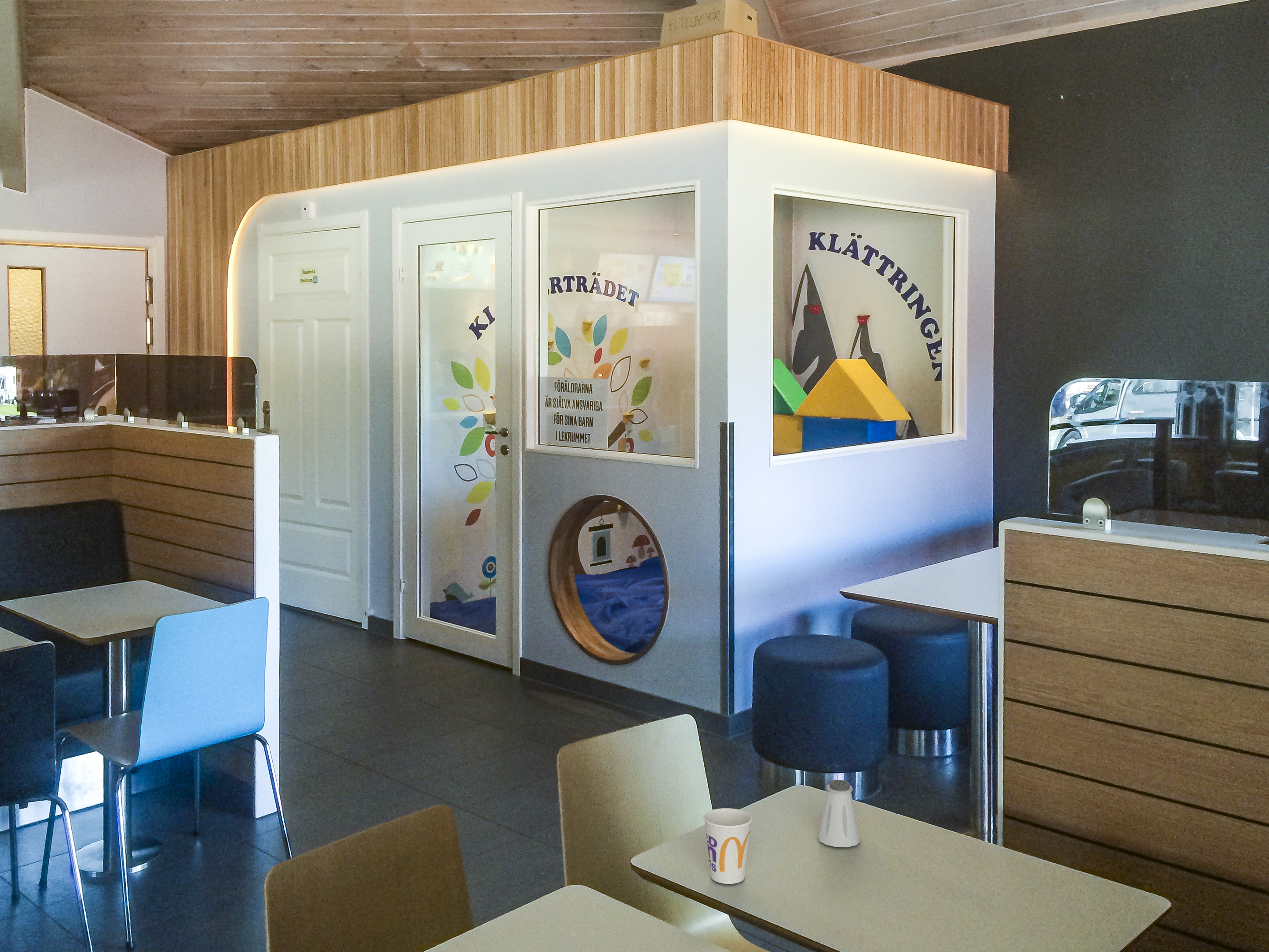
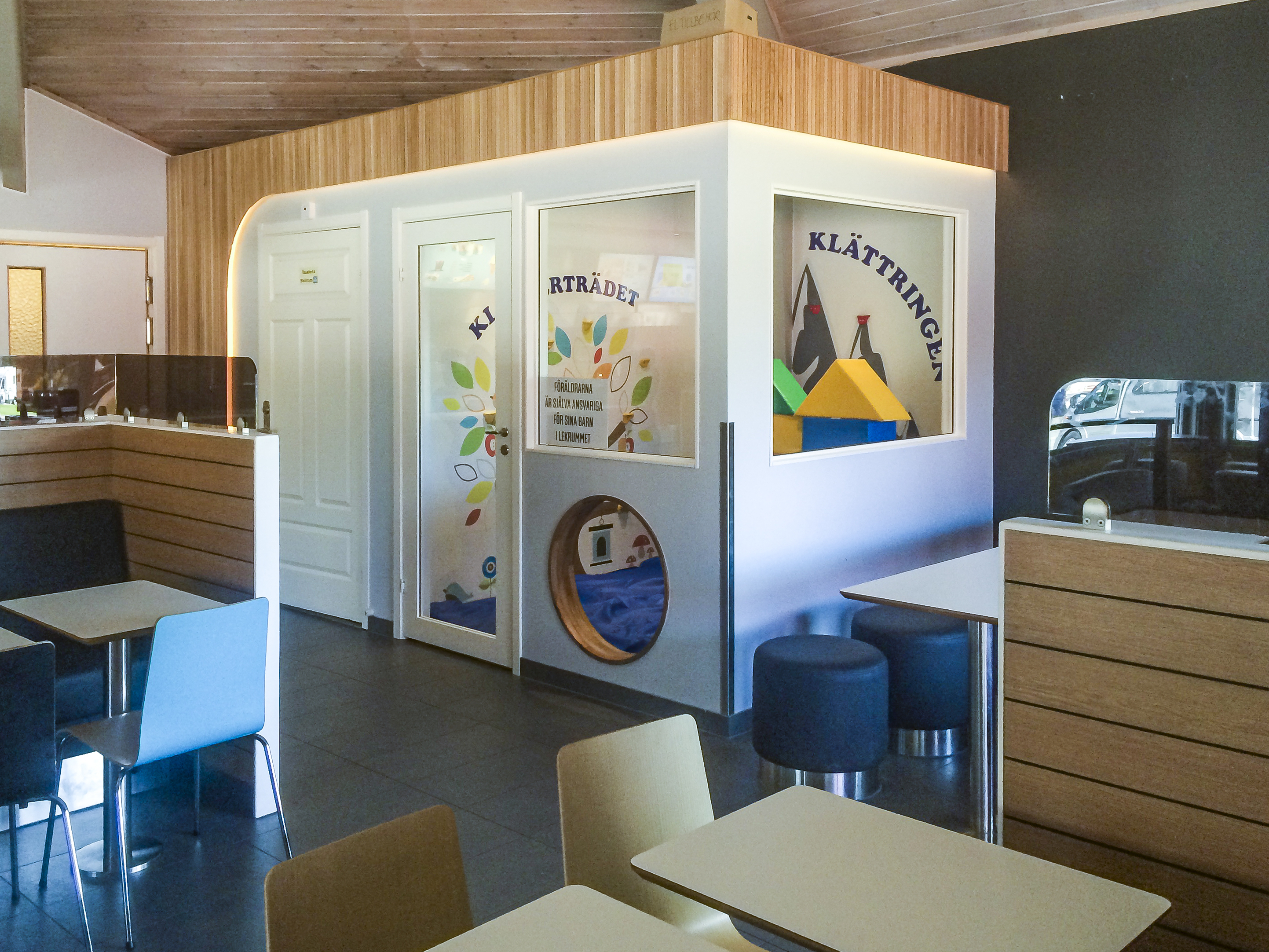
- cup (728, 847)
- saltshaker (839, 811)
